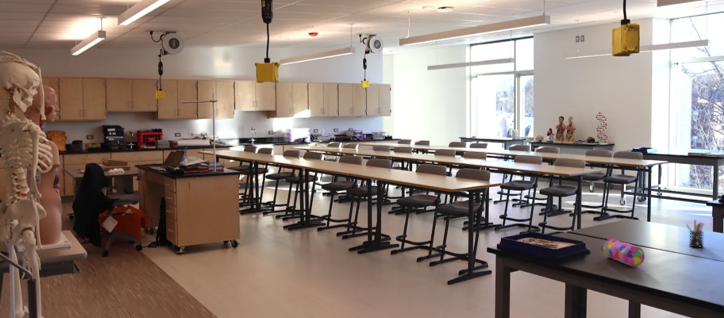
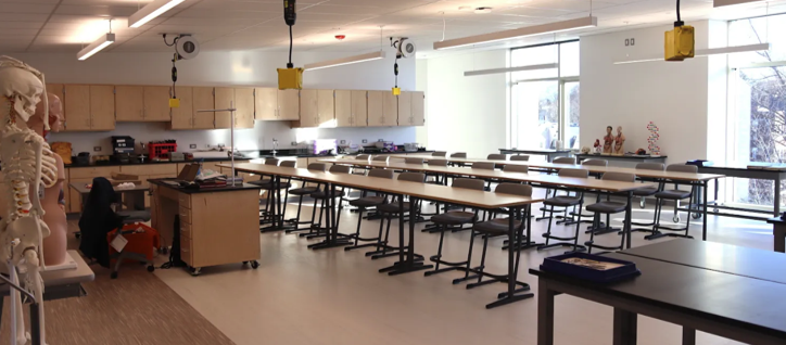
- pencil case (622, 251)
- pen holder (694, 233)
